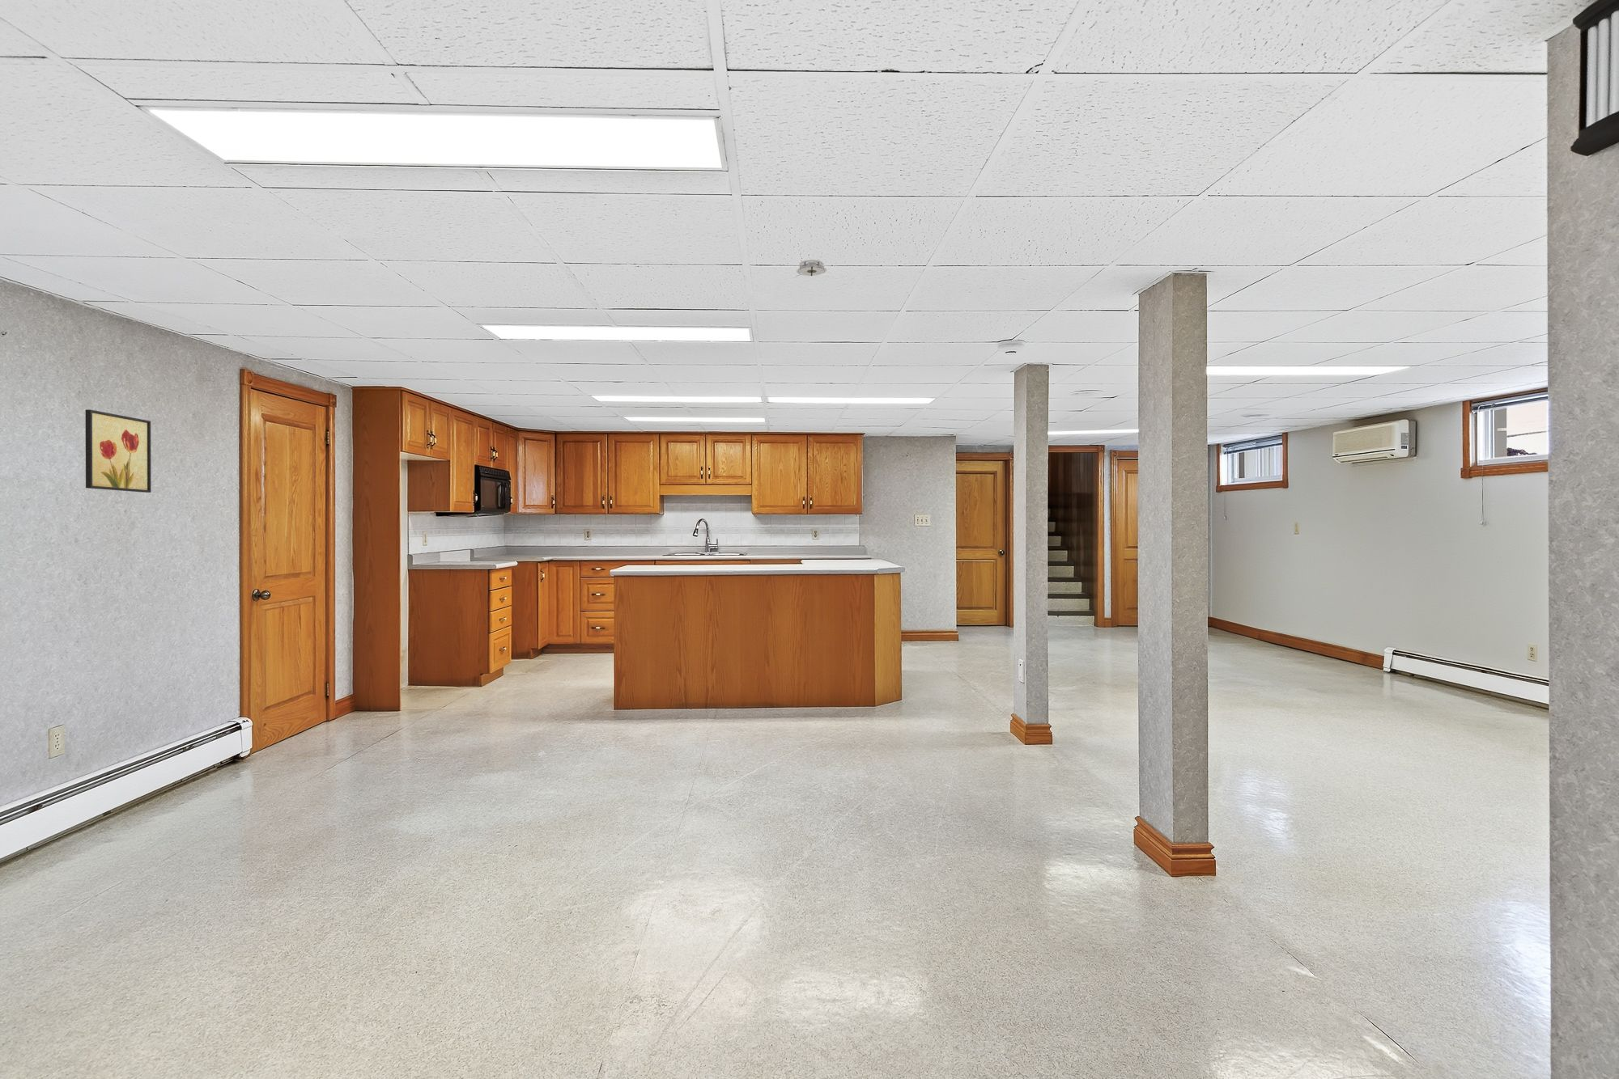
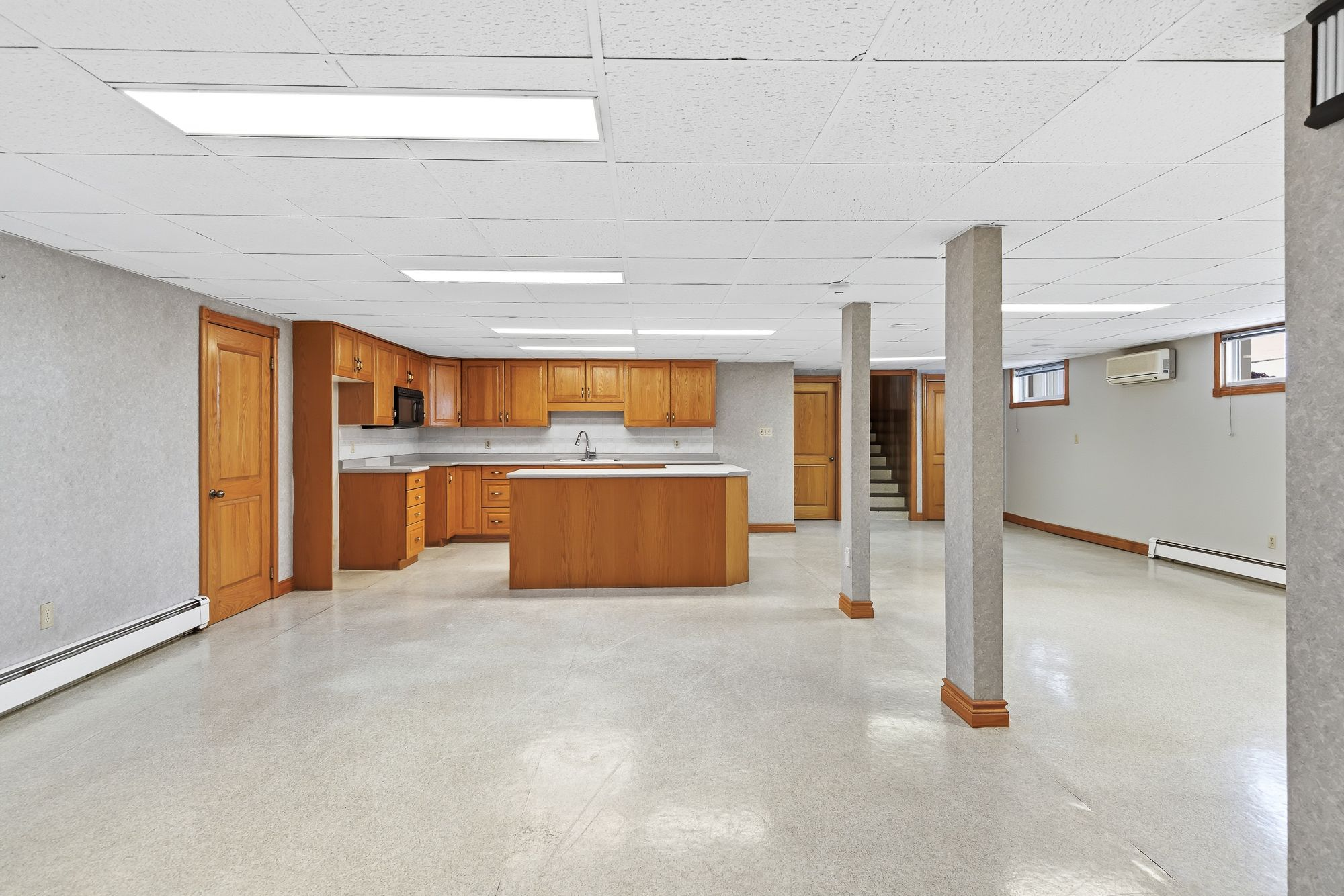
- wall art (117, 453)
- smoke detector (811, 267)
